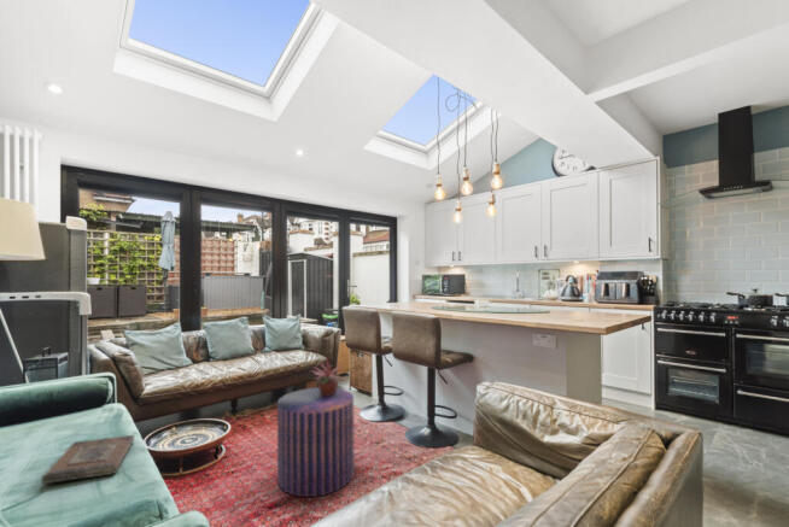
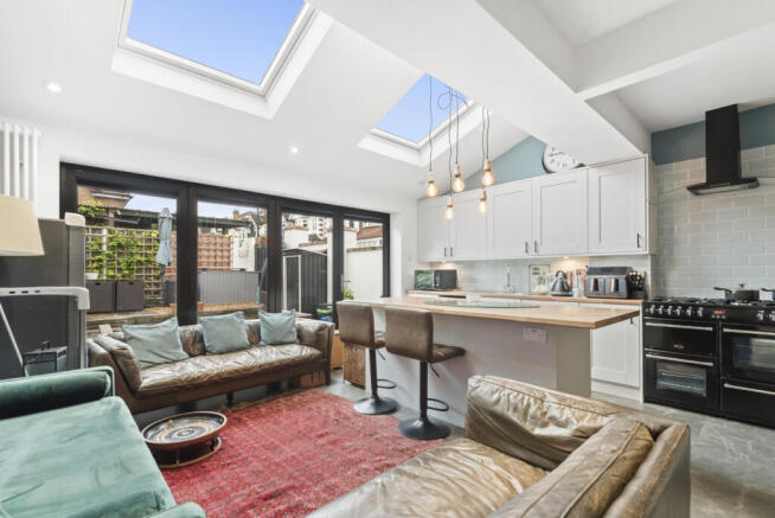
- book (93, 456)
- potted plant (328, 375)
- stool (316, 437)
